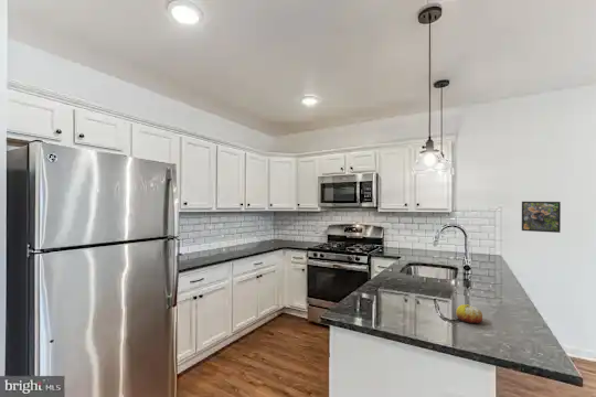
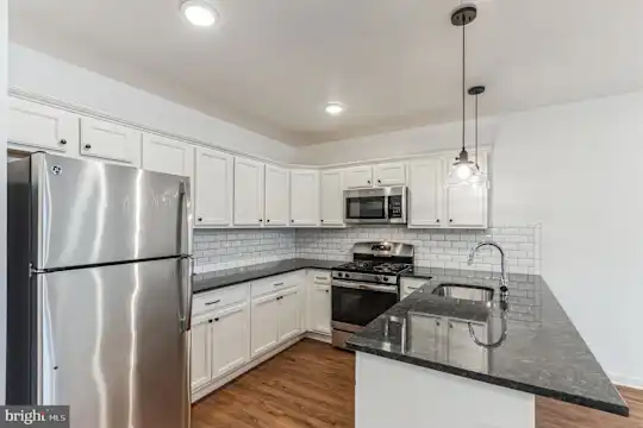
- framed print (540, 216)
- fruit (469, 312)
